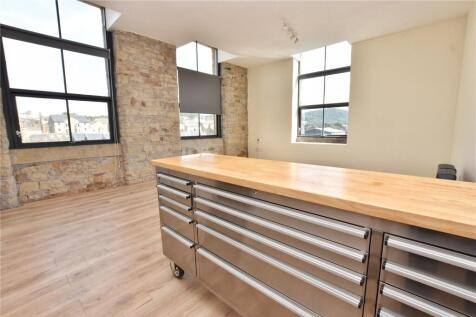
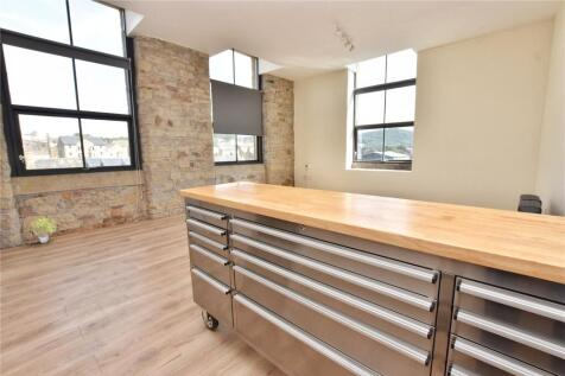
+ potted plant (44, 228)
